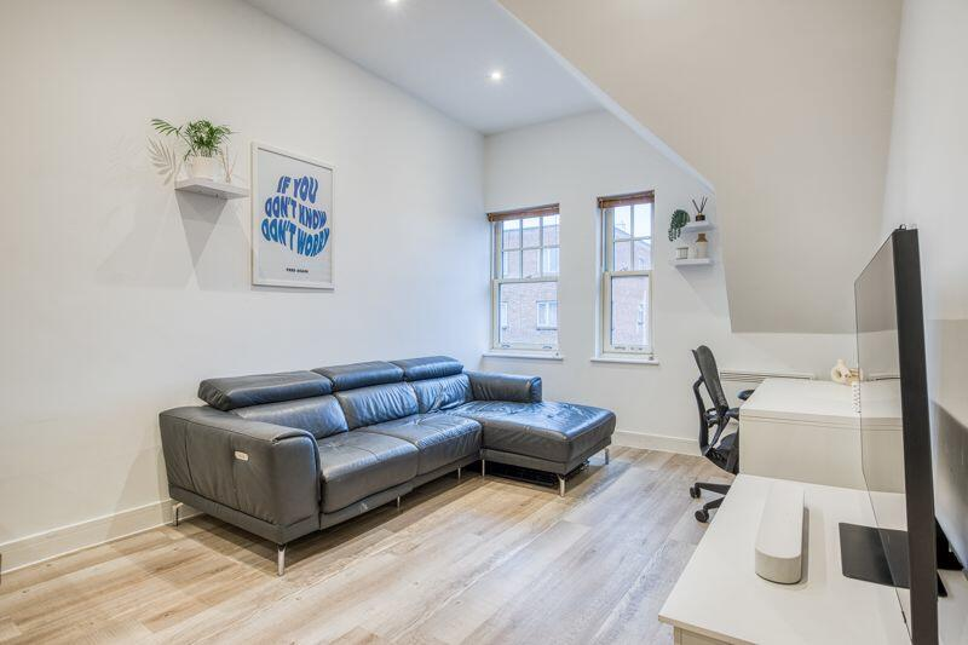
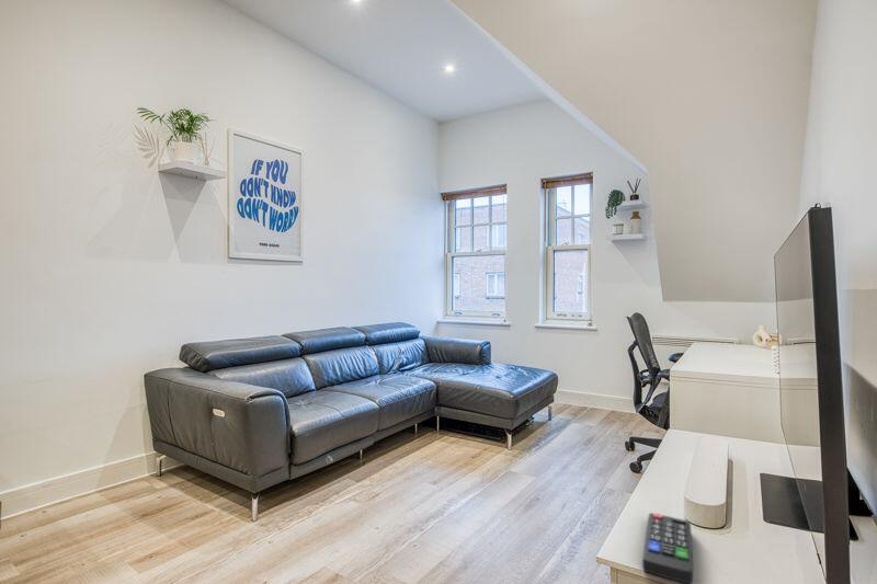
+ remote control (668, 543)
